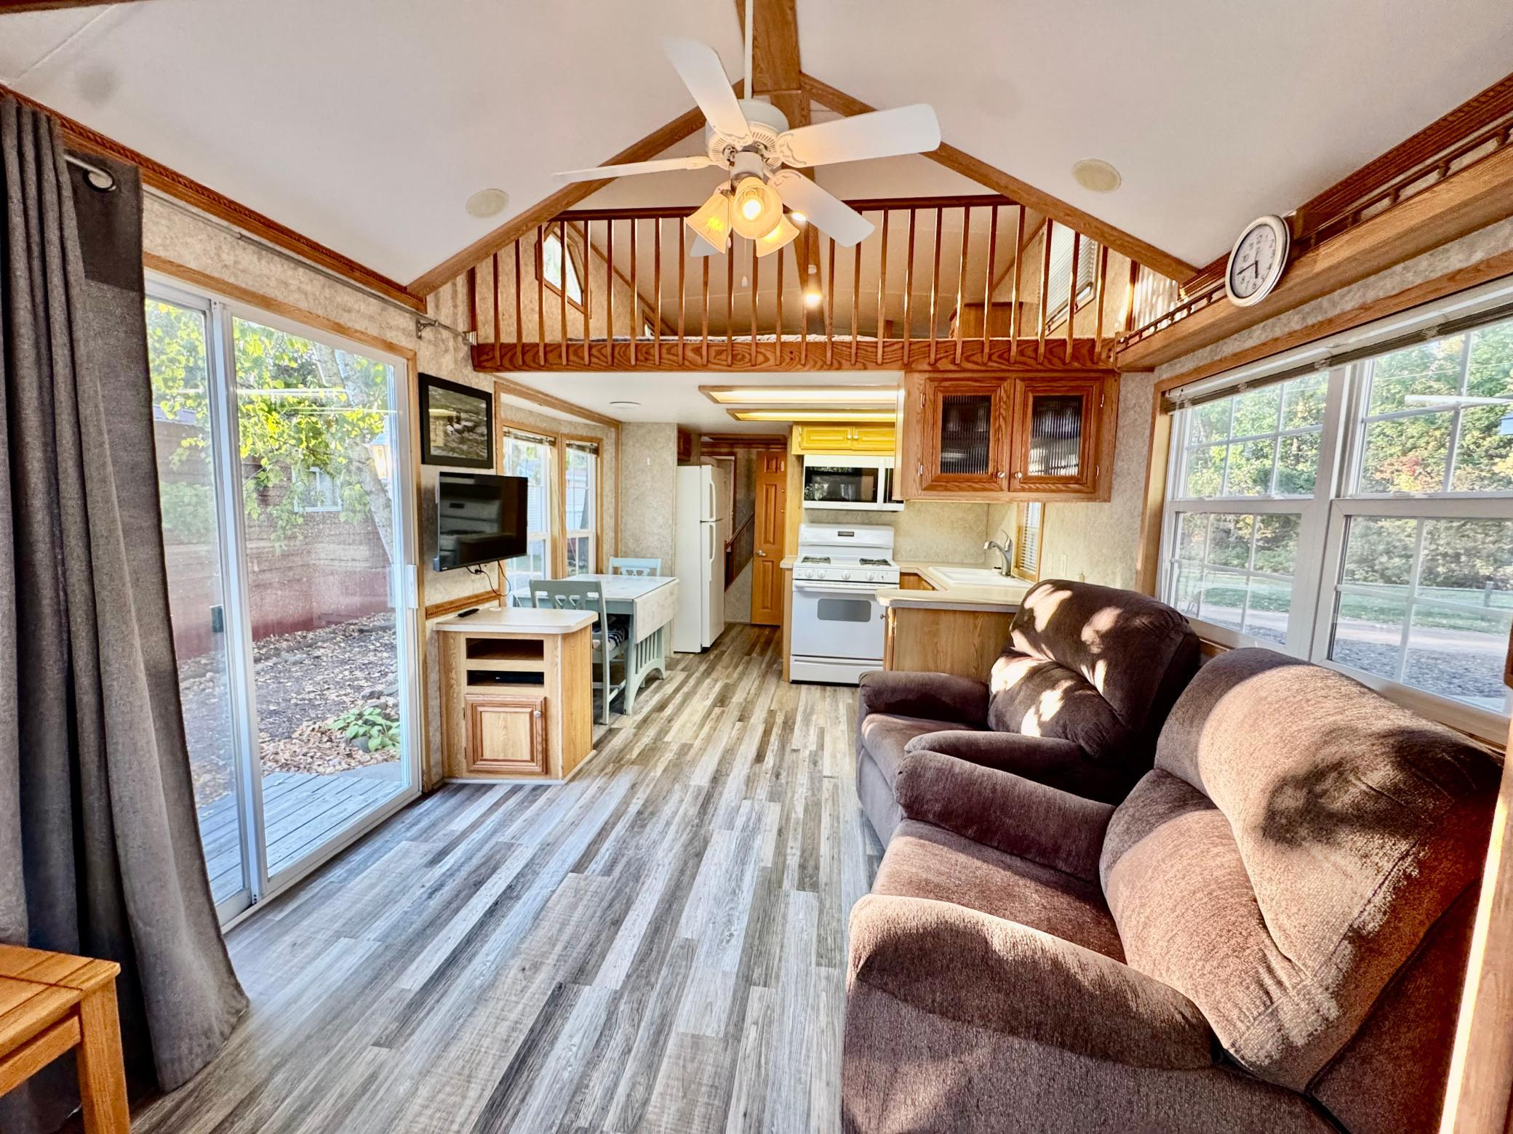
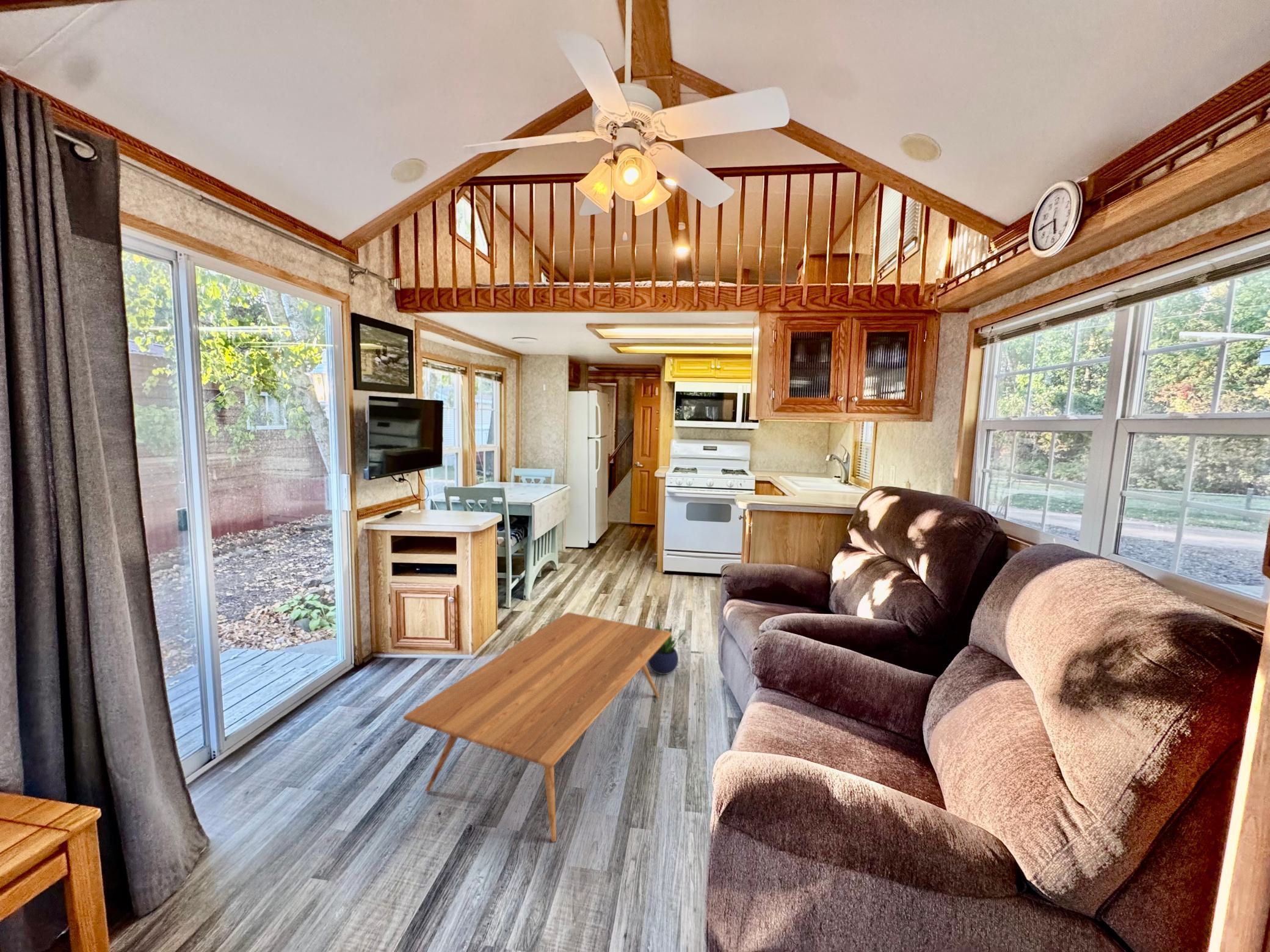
+ potted plant (666, 646)
+ coffee table (561, 701)
